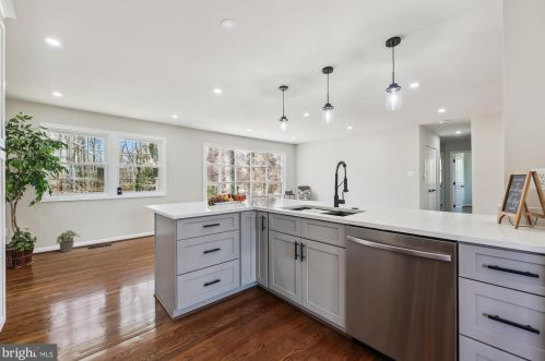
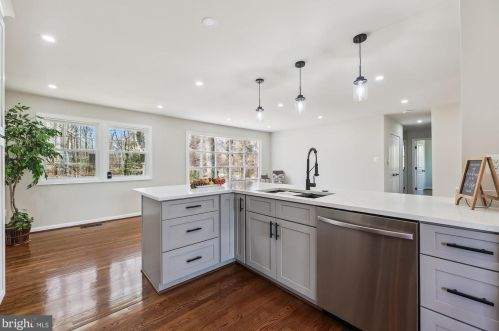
- potted plant (68, 240)
